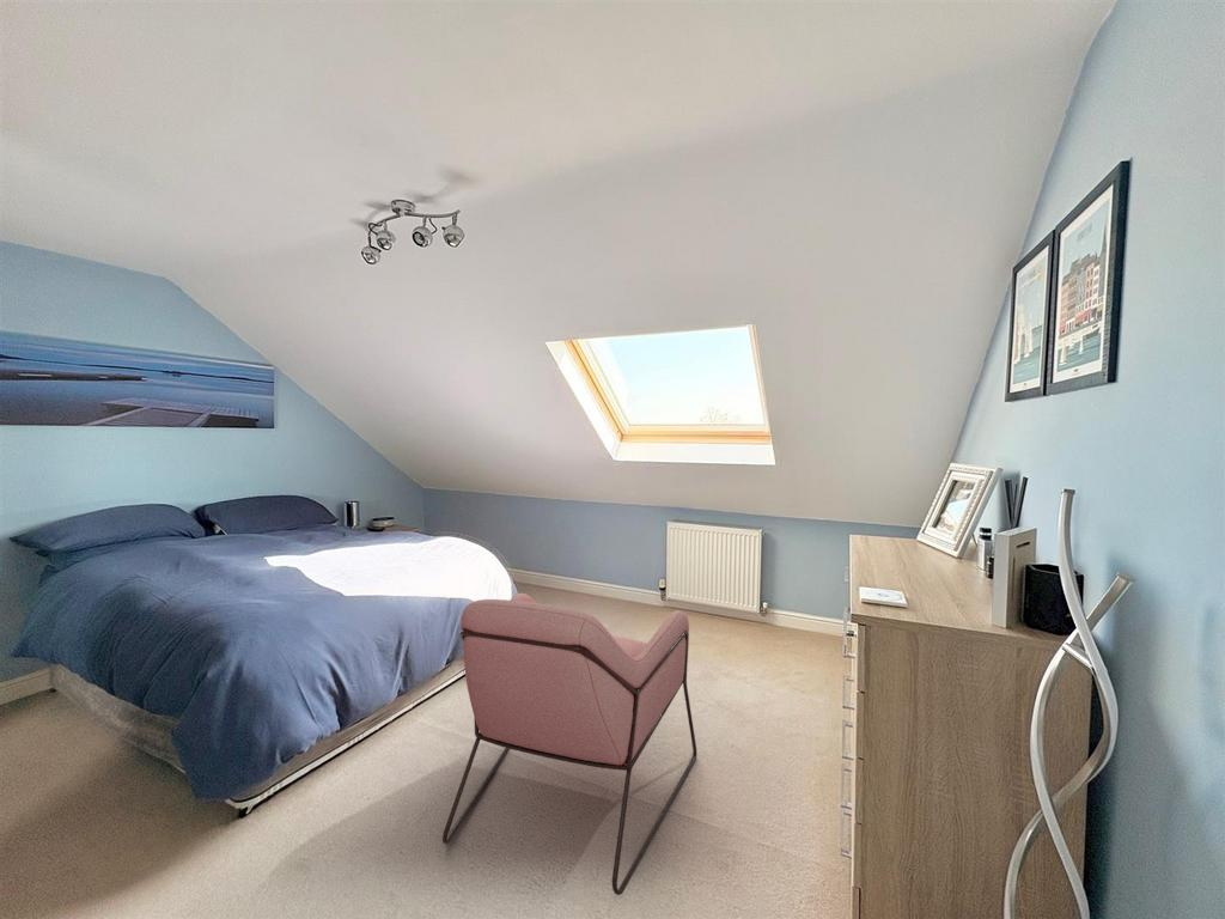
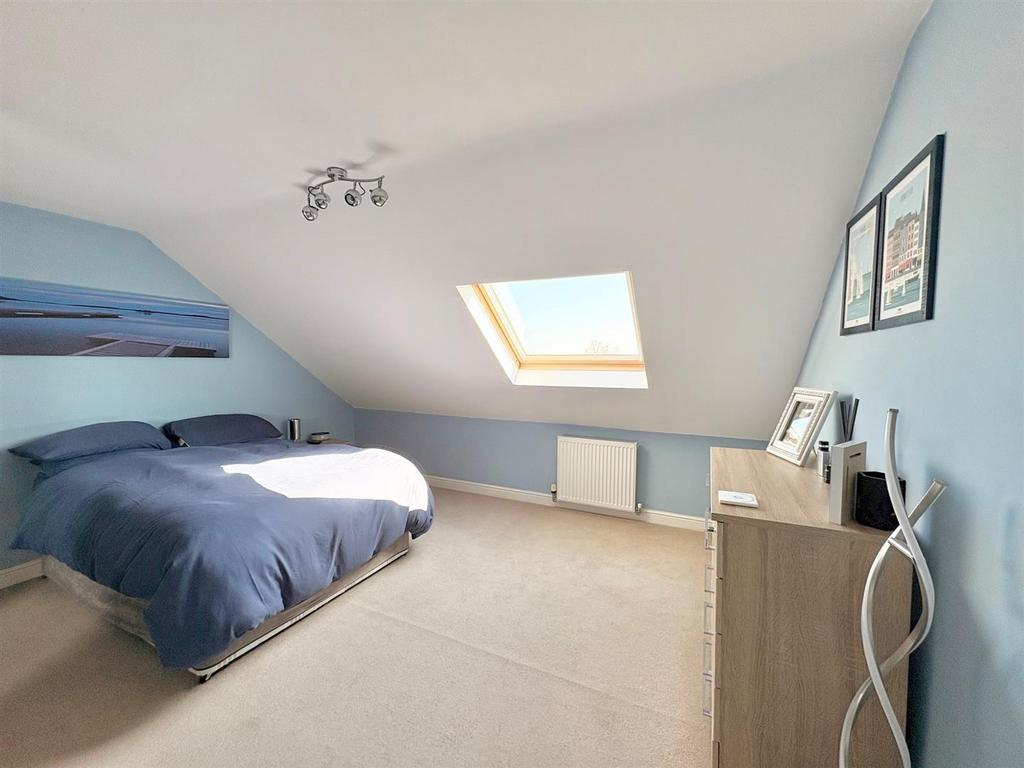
- armchair (572, 684)
